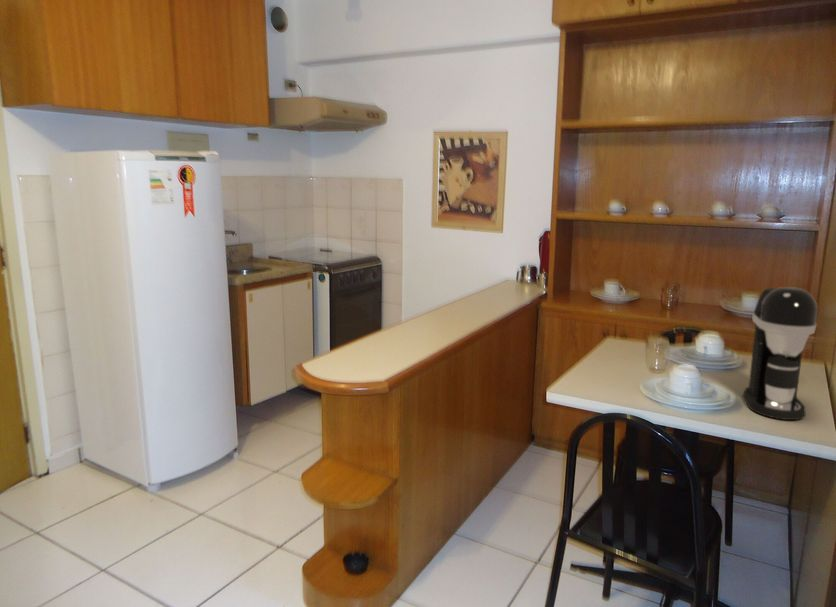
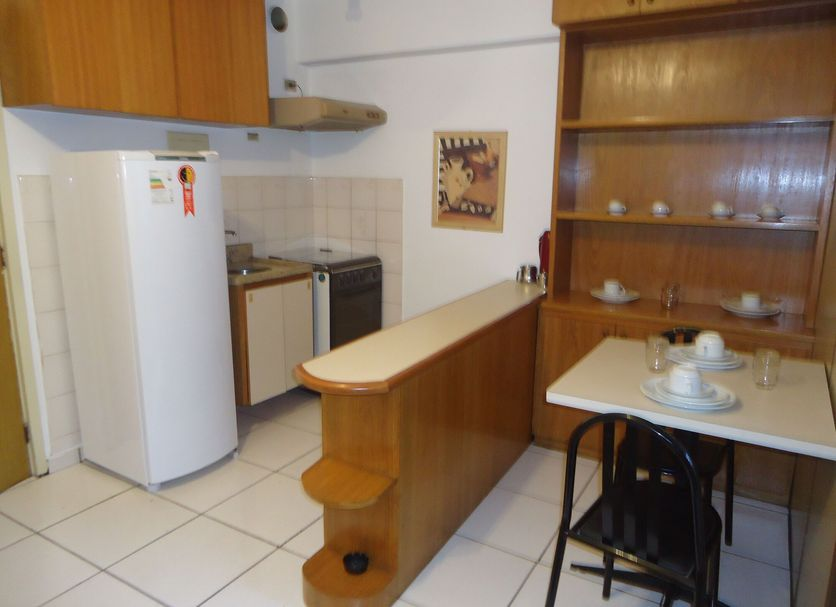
- coffee maker (779, 346)
